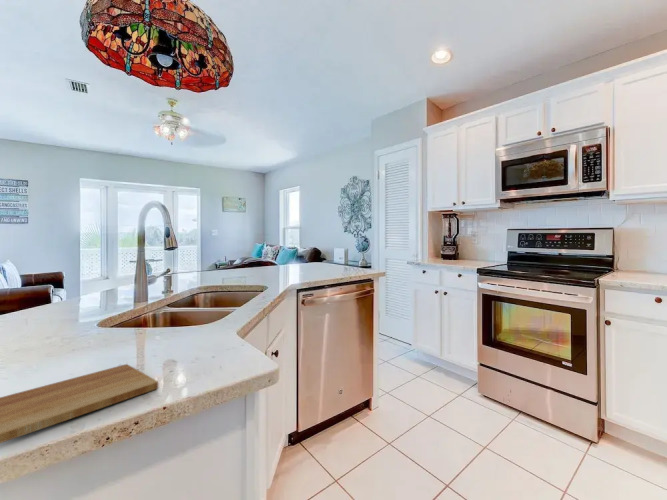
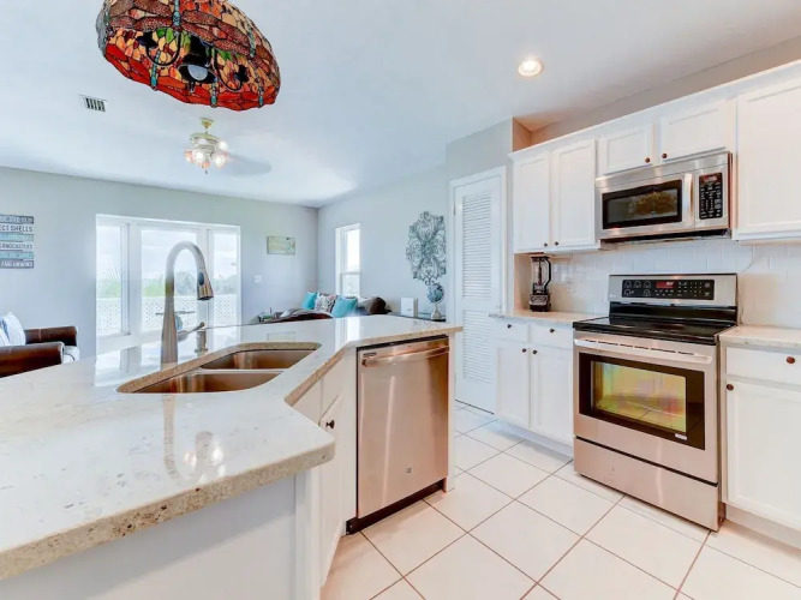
- cutting board (72, 396)
